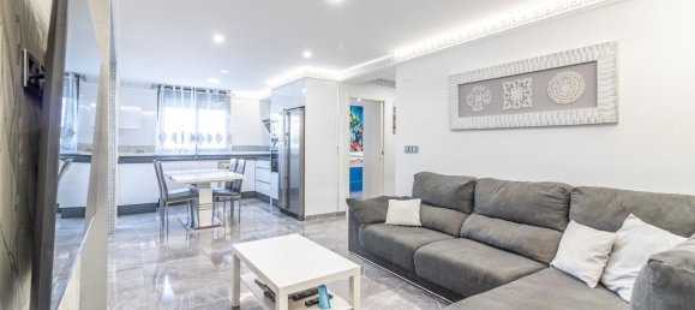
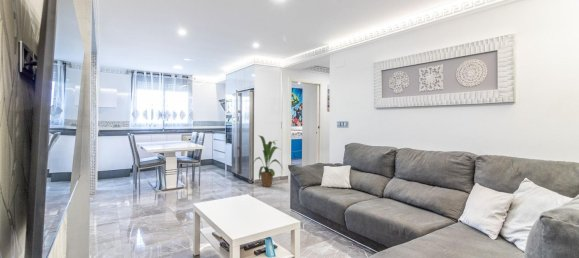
+ house plant (269, 160)
